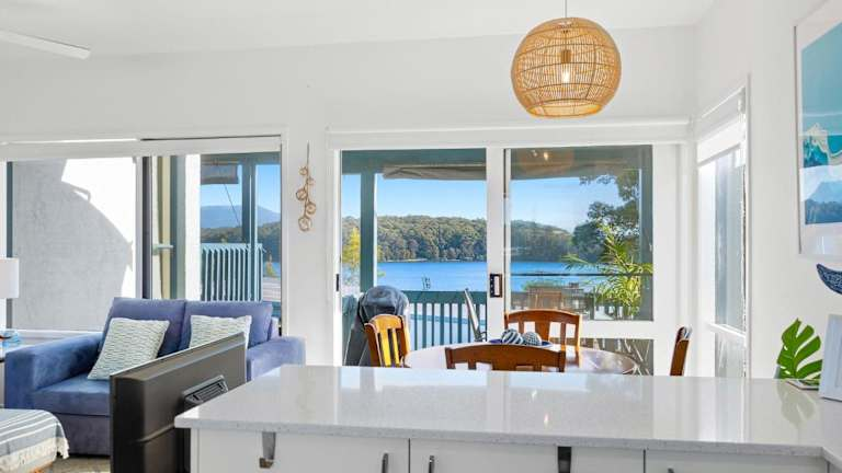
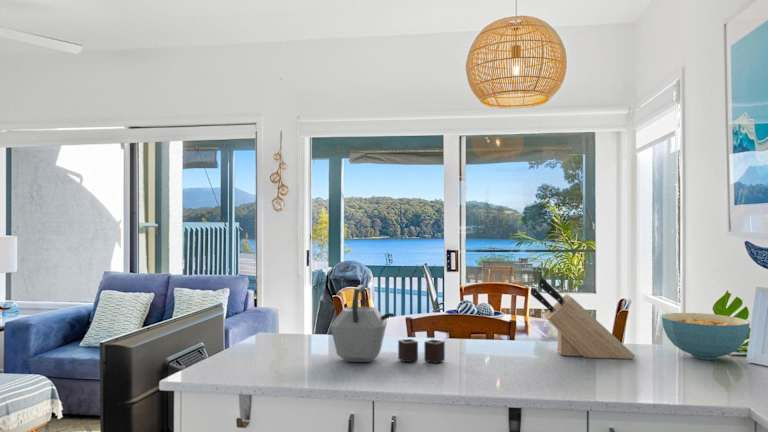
+ cereal bowl (704, 337)
+ kettle (386, 323)
+ knife block (580, 315)
